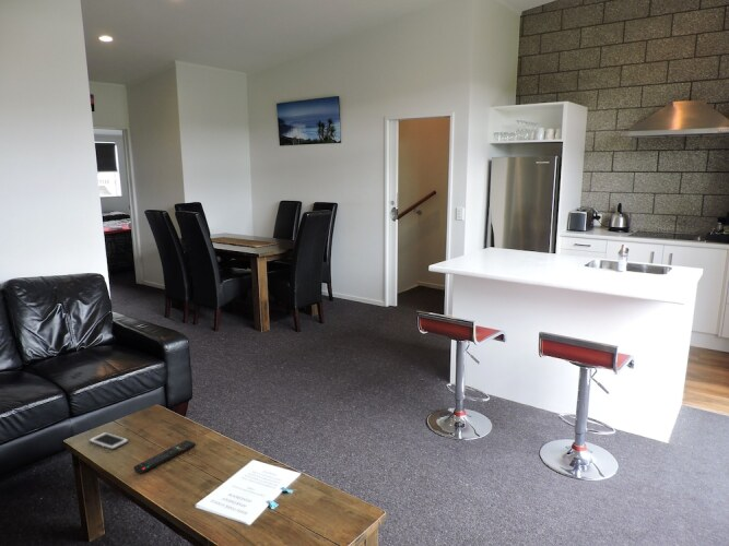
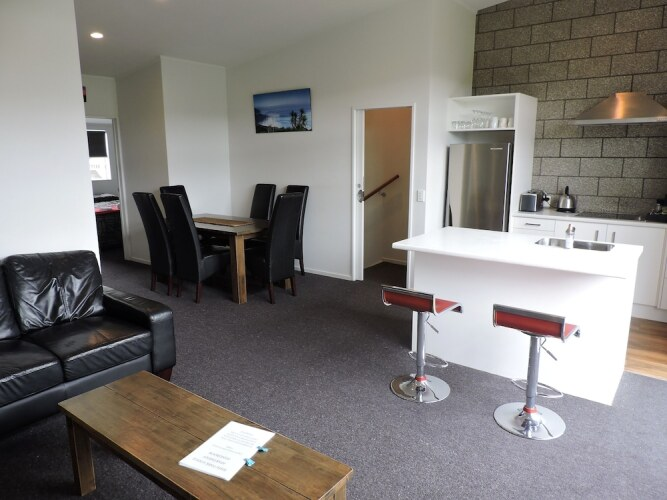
- remote control (165, 456)
- cell phone (108, 440)
